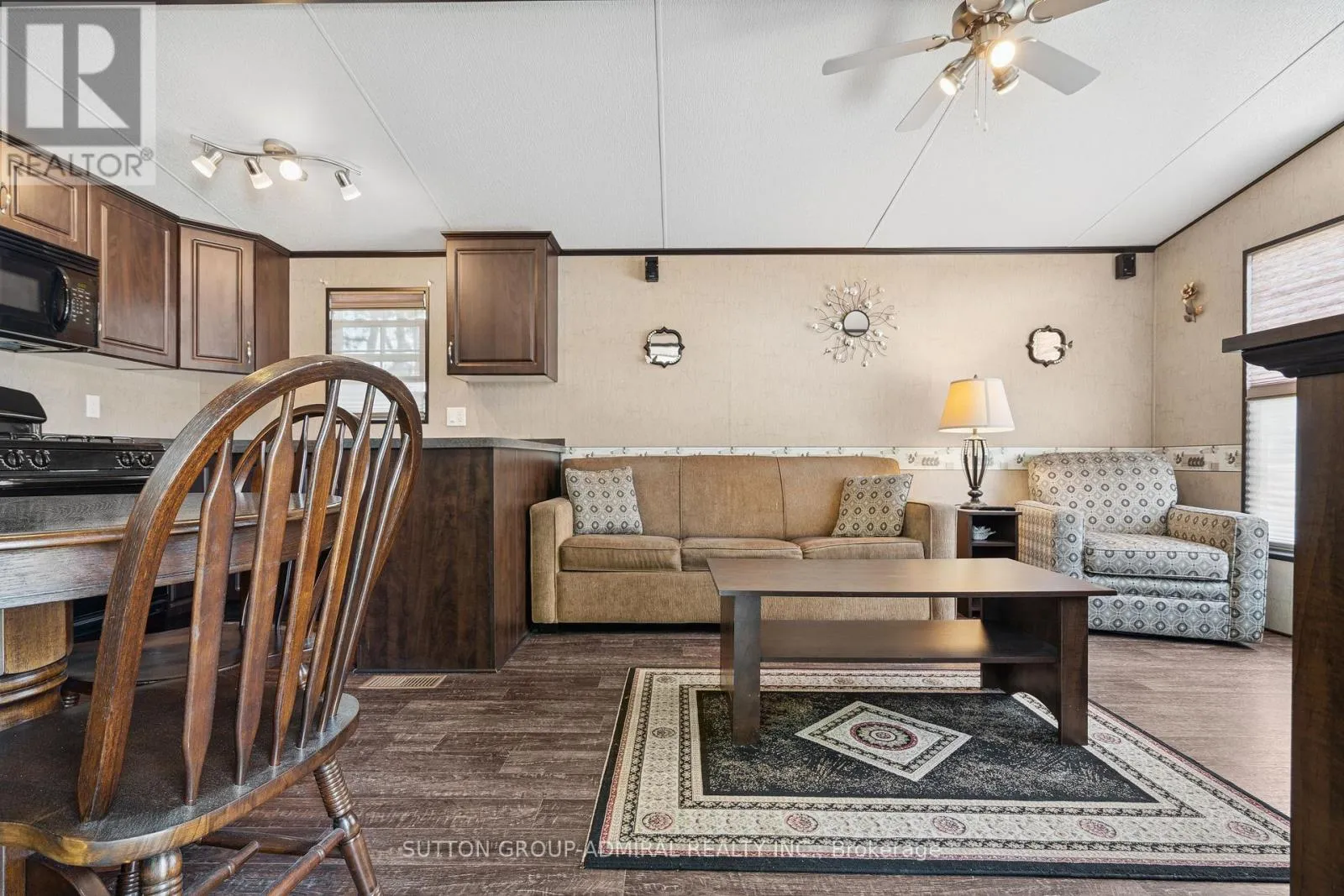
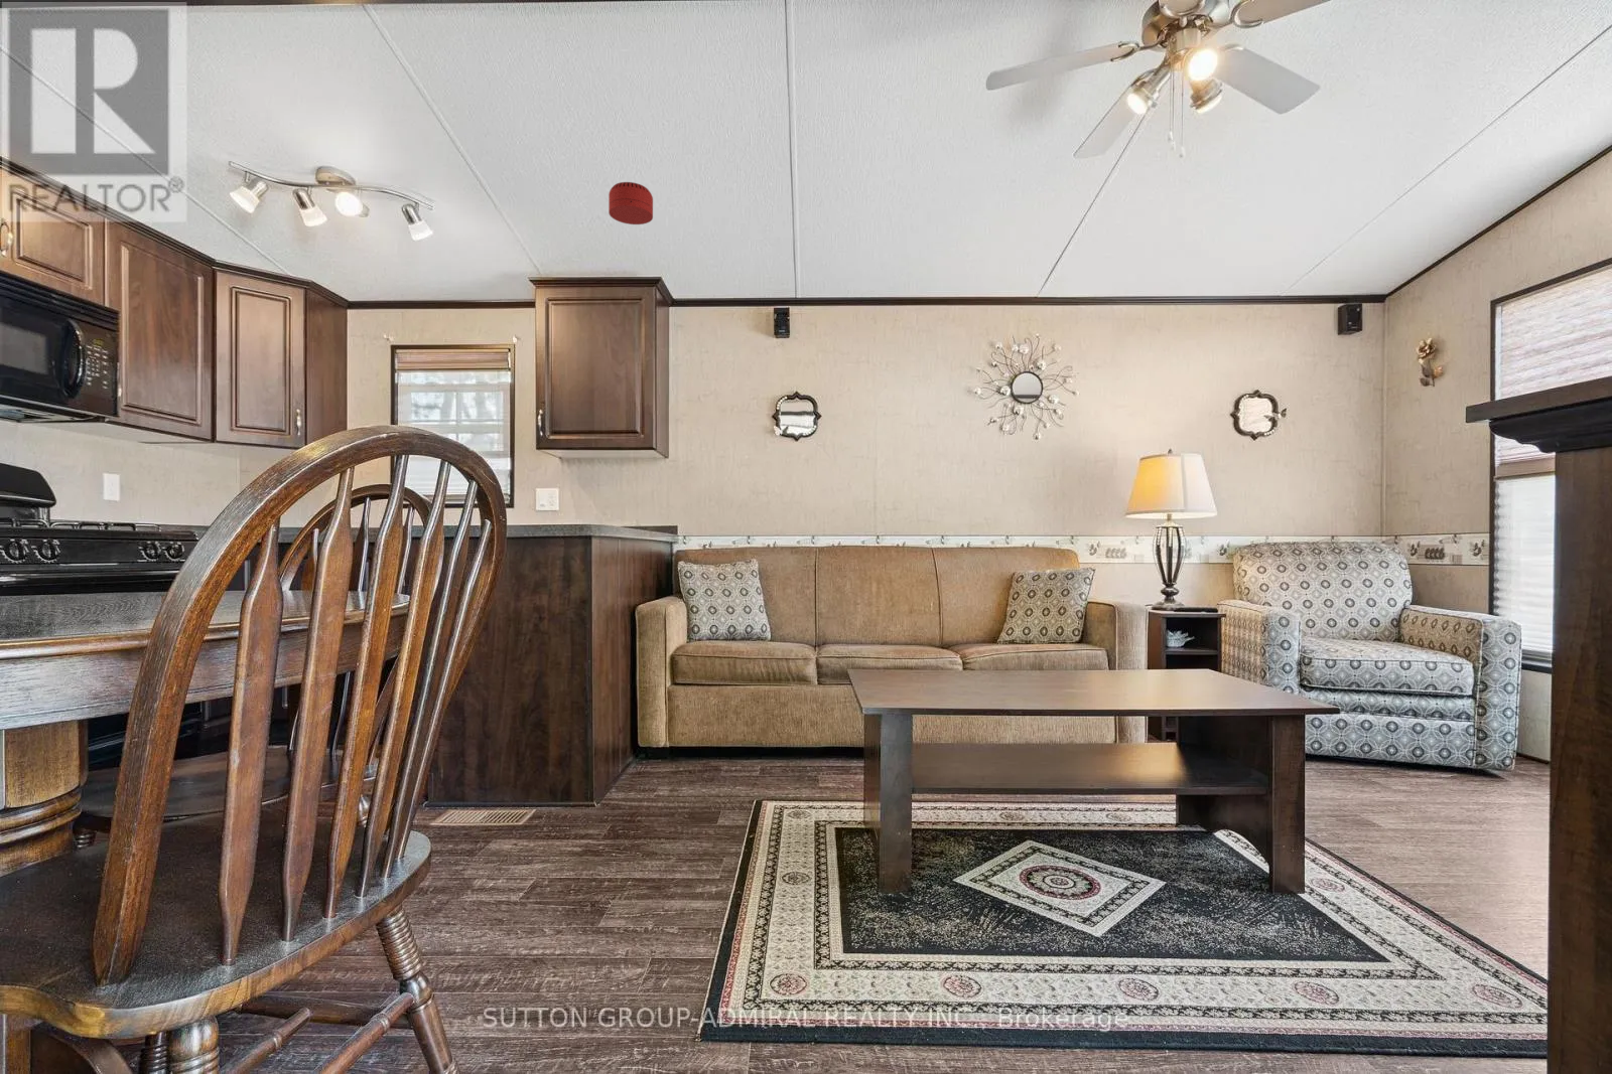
+ smoke detector (631, 203)
